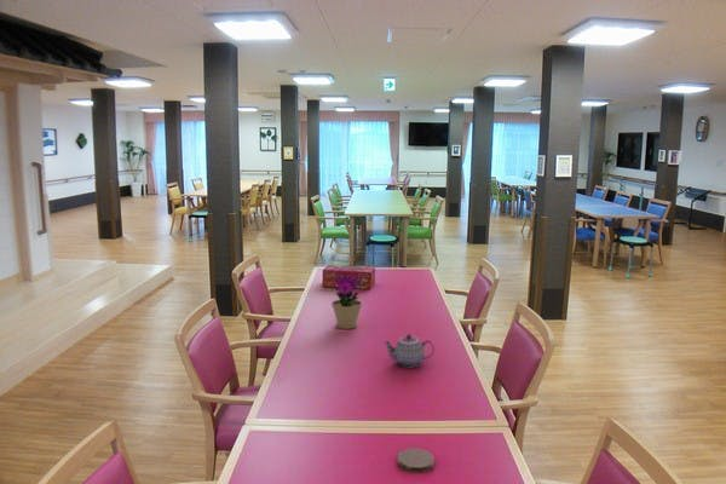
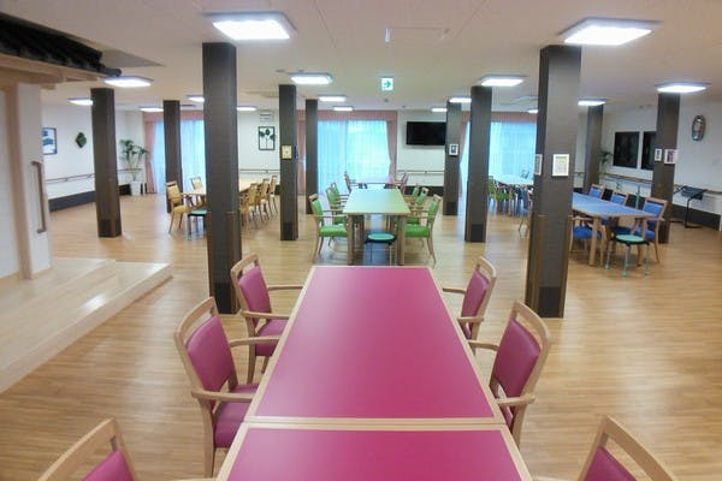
- flower pot (346, 300)
- teapot (408, 348)
- coaster (415, 460)
- tissue box (348, 275)
